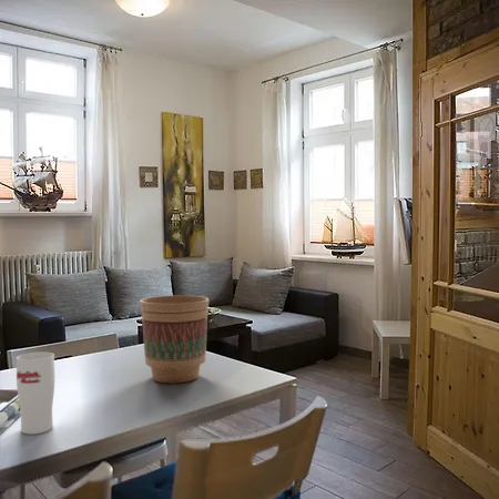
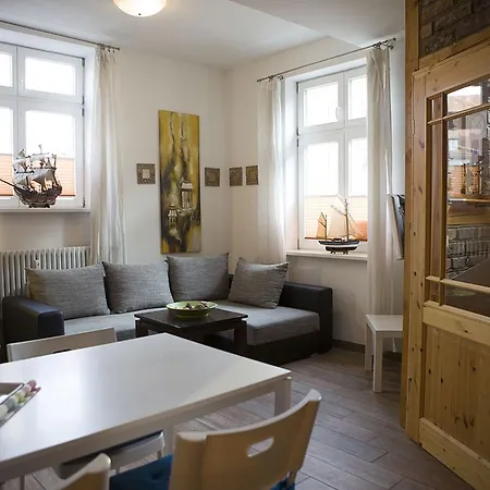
- flower pot (175, 338)
- cup (35, 393)
